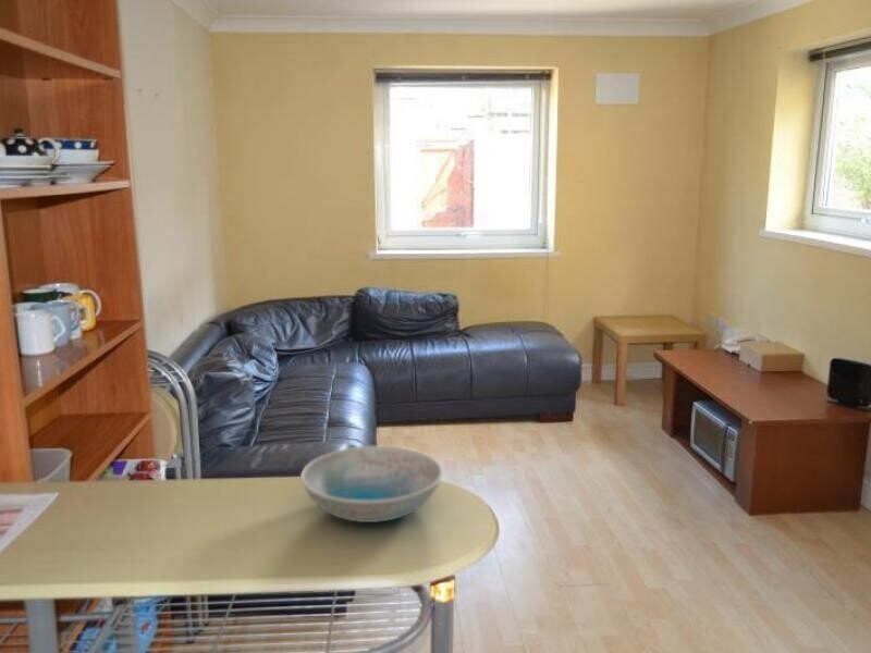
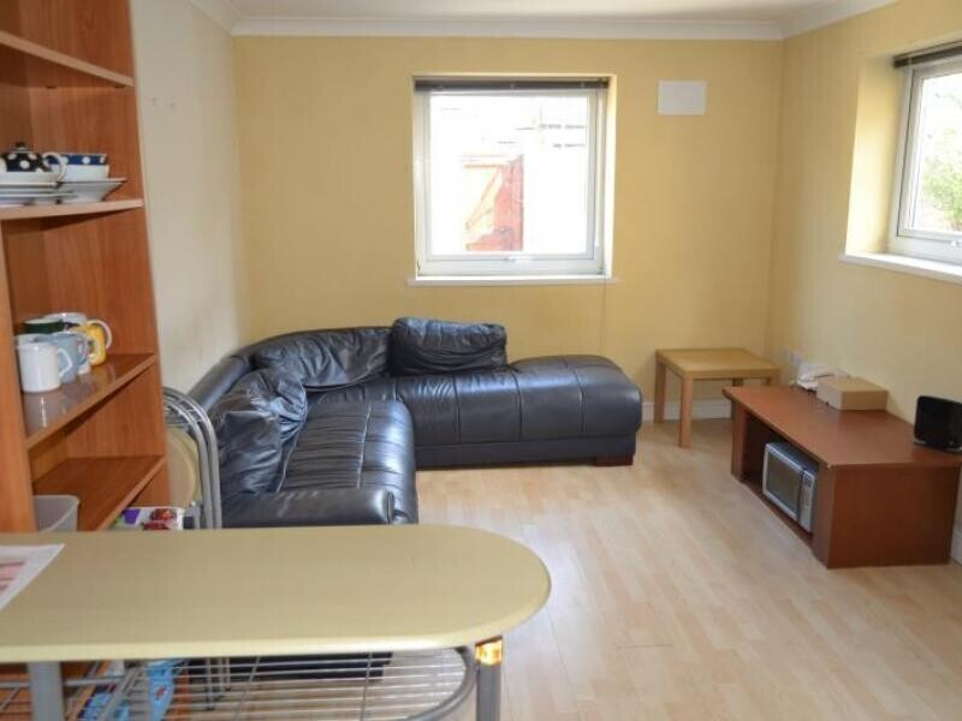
- dish (372, 490)
